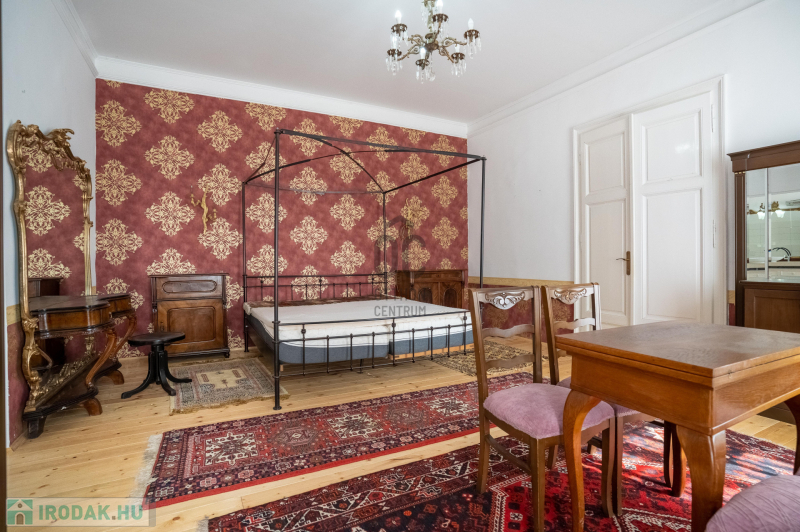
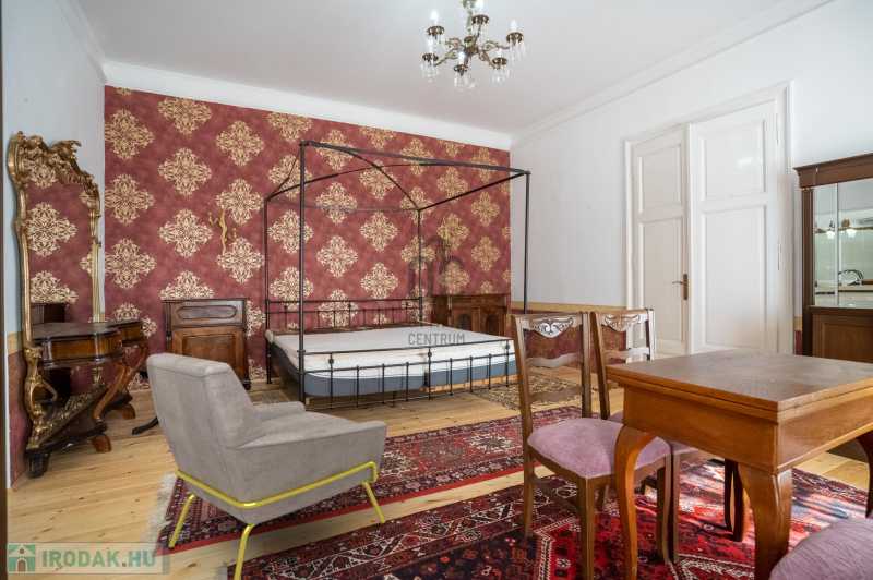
+ armchair (270, 443)
